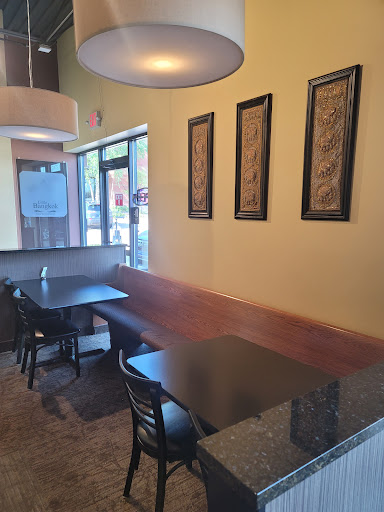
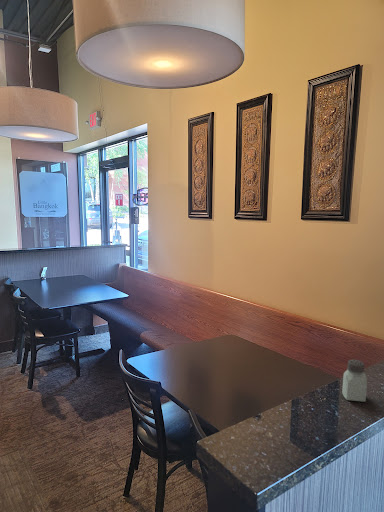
+ saltshaker (354, 379)
